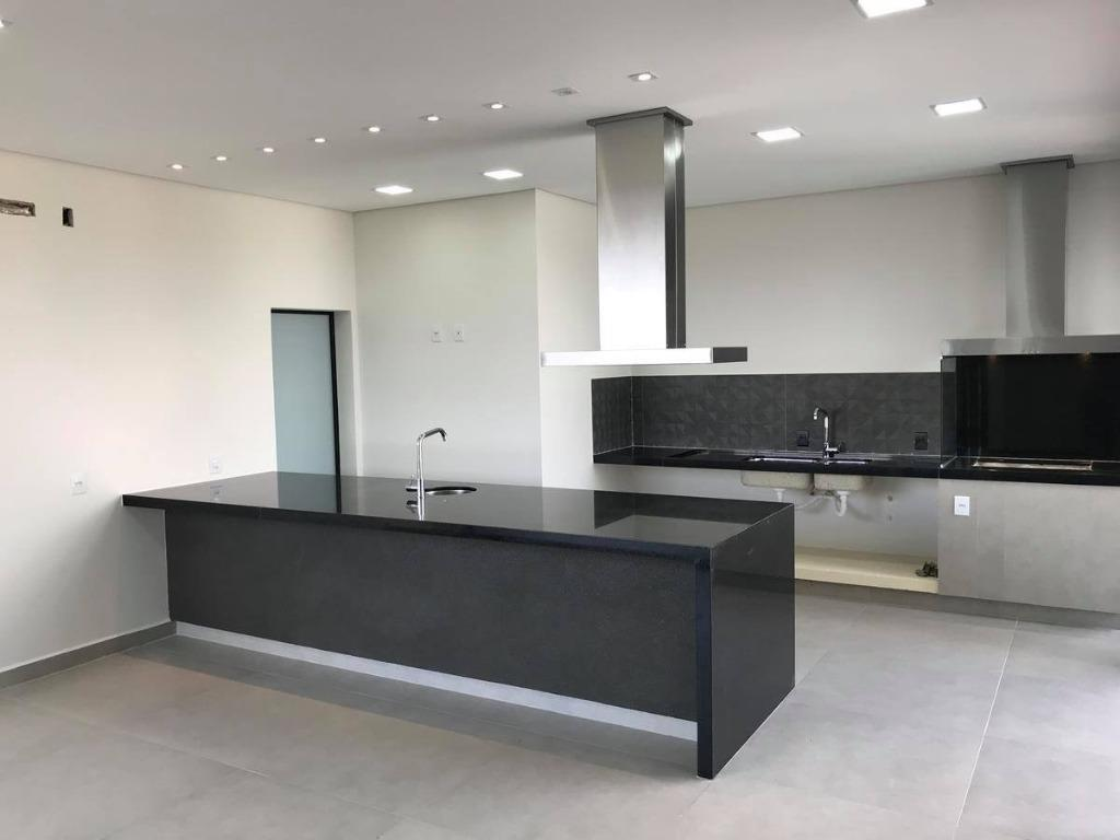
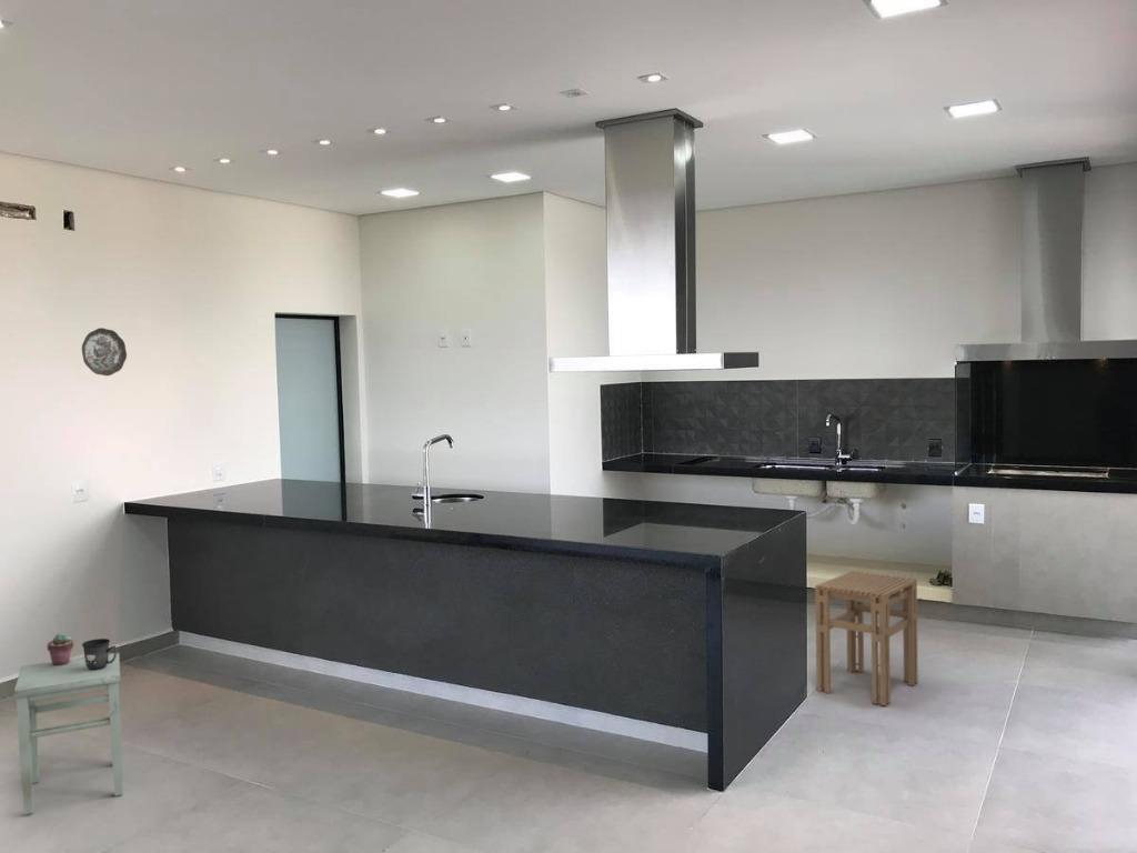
+ potted succulent (60, 648)
+ stool (72, 729)
+ decorative plate (103, 351)
+ stool (866, 632)
+ mug (101, 654)
